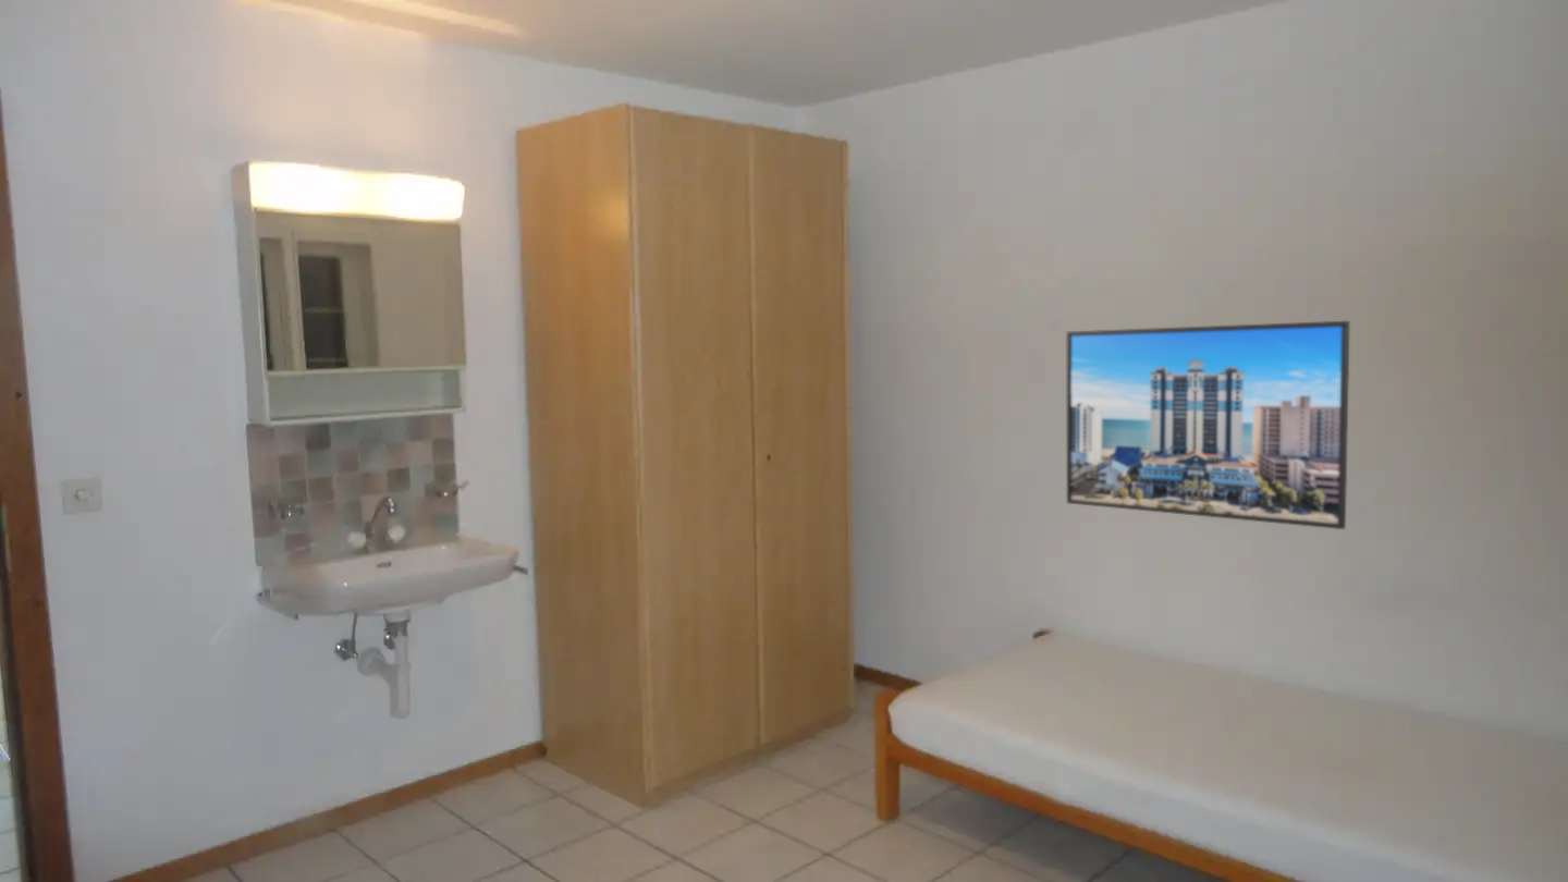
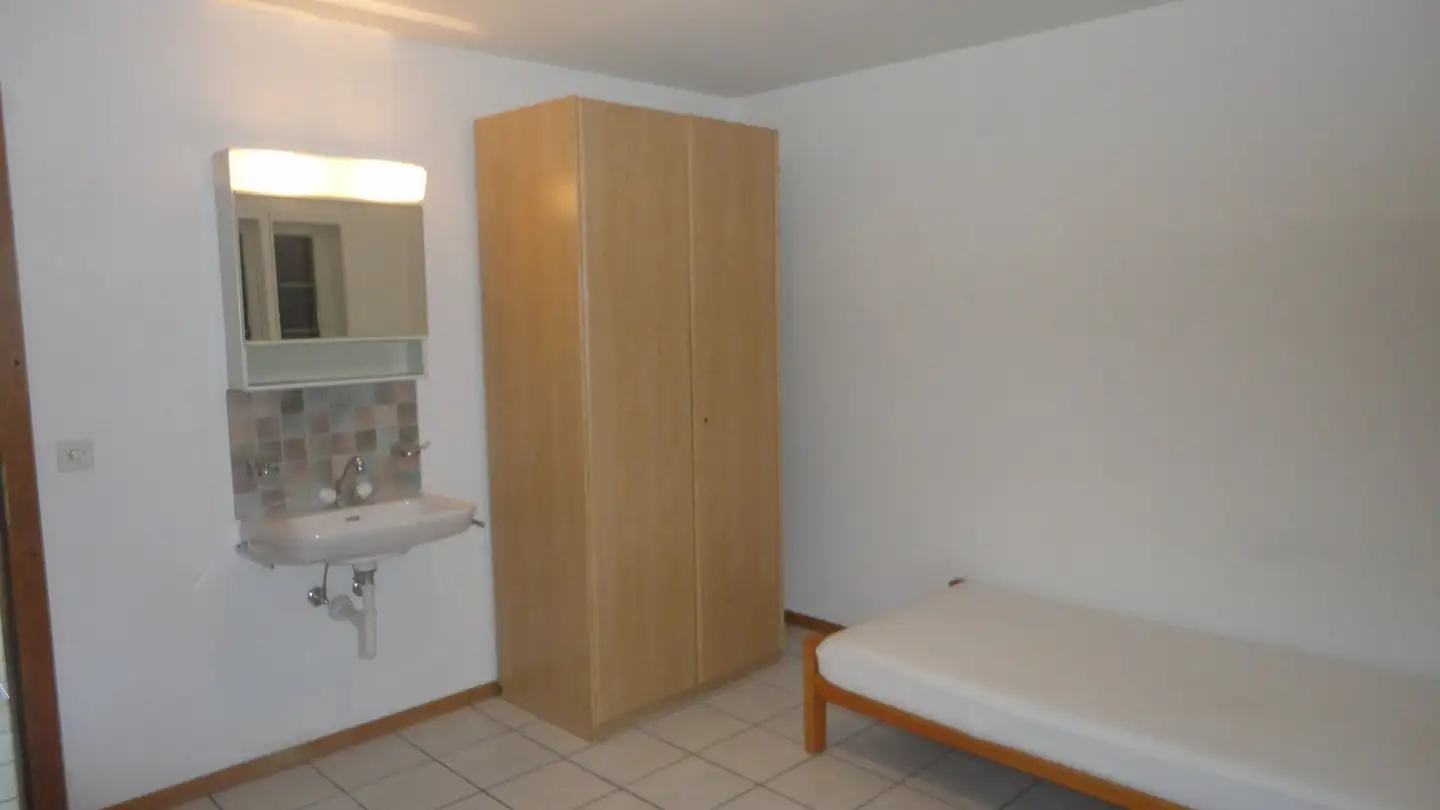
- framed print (1193, 421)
